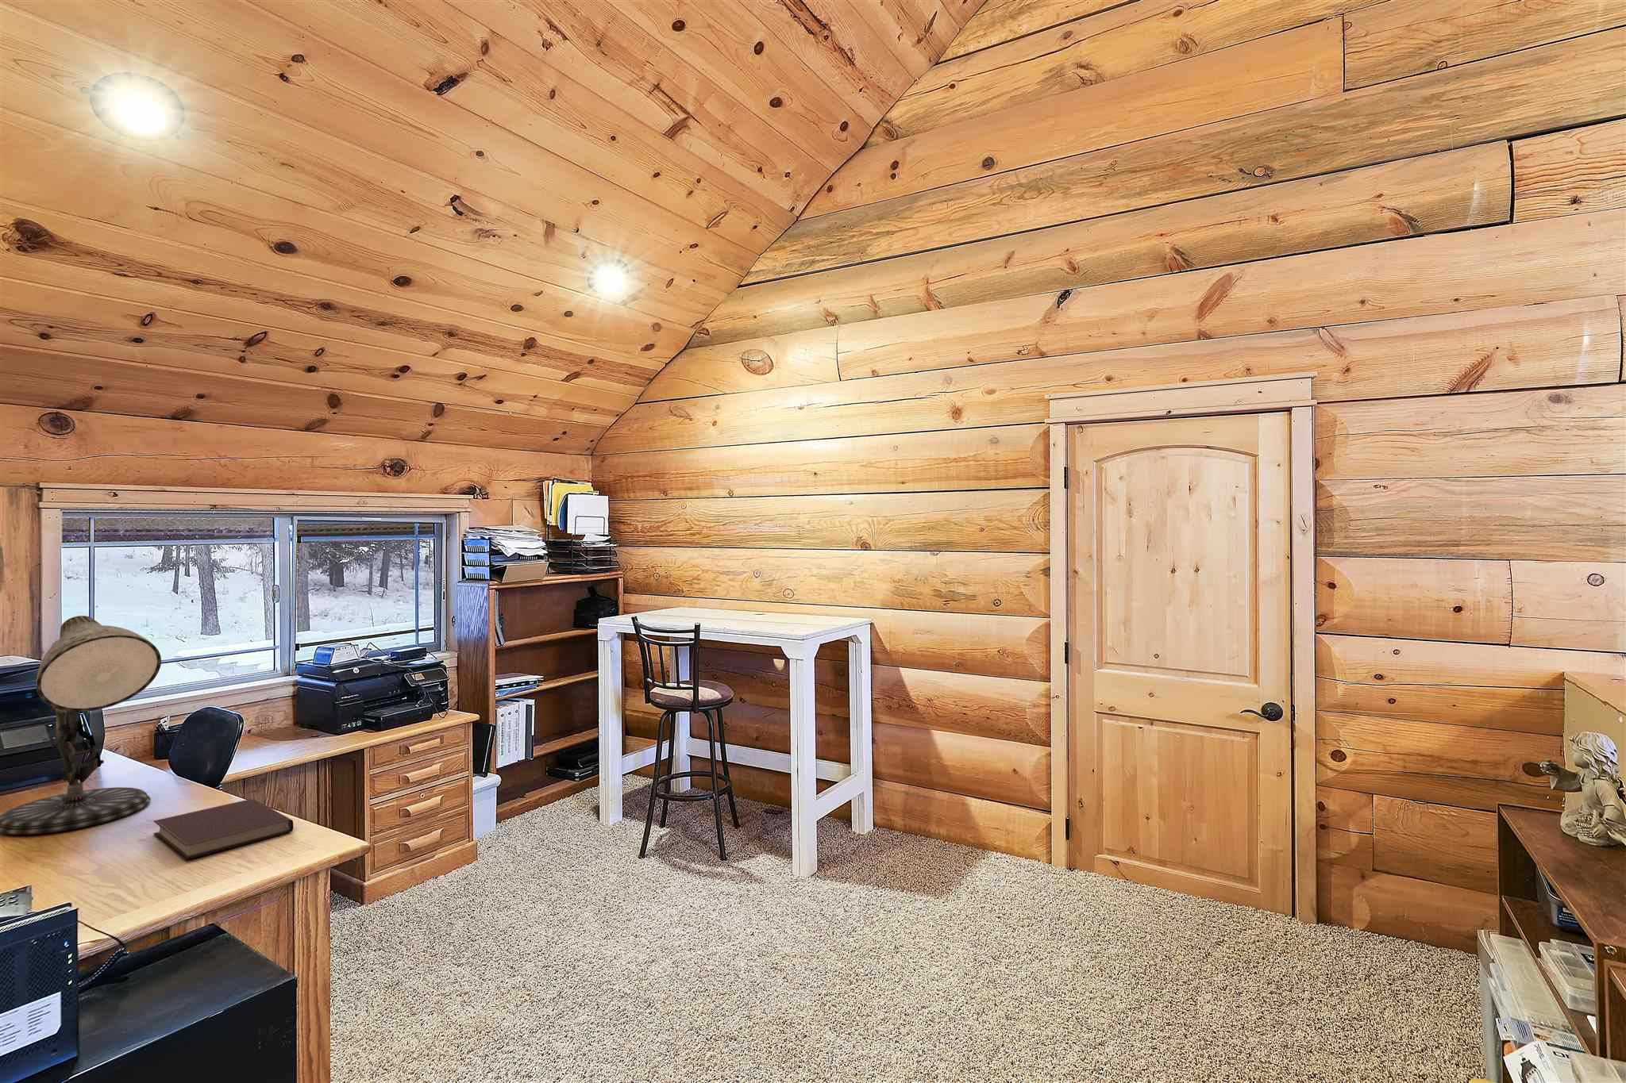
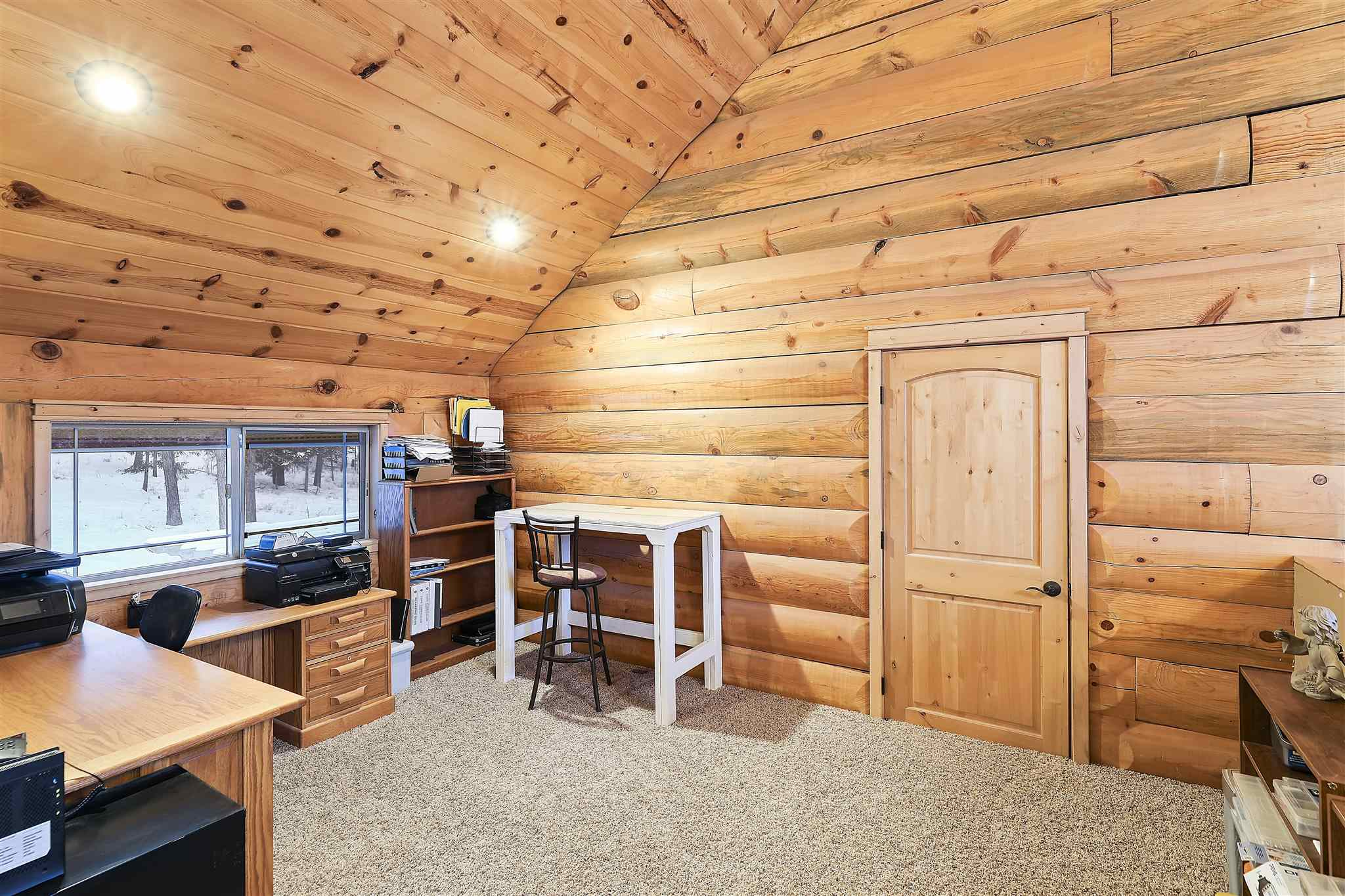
- notebook (224, 826)
- desk lamp (80, 713)
